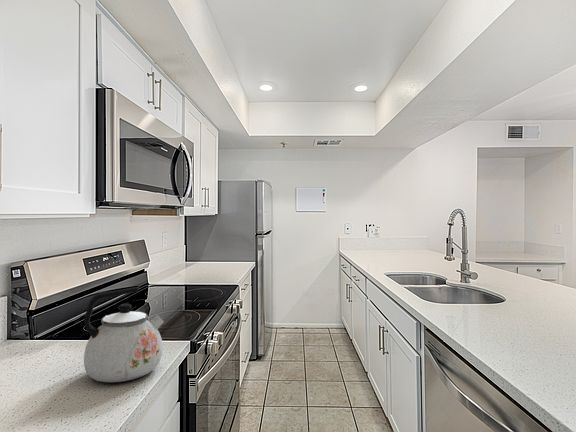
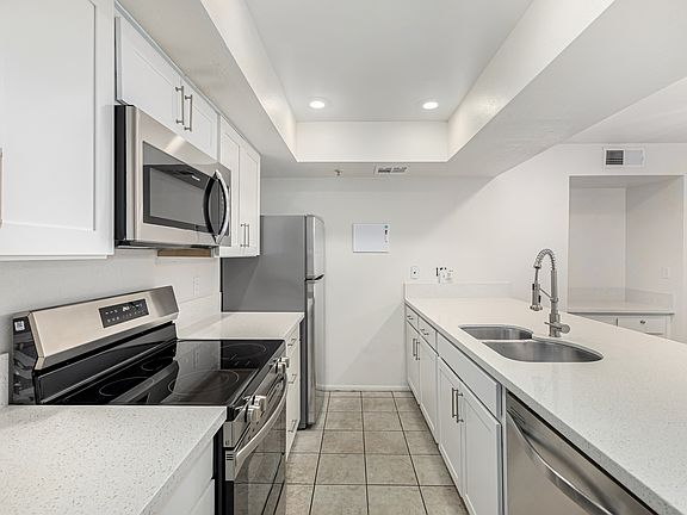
- kettle (125, 330)
